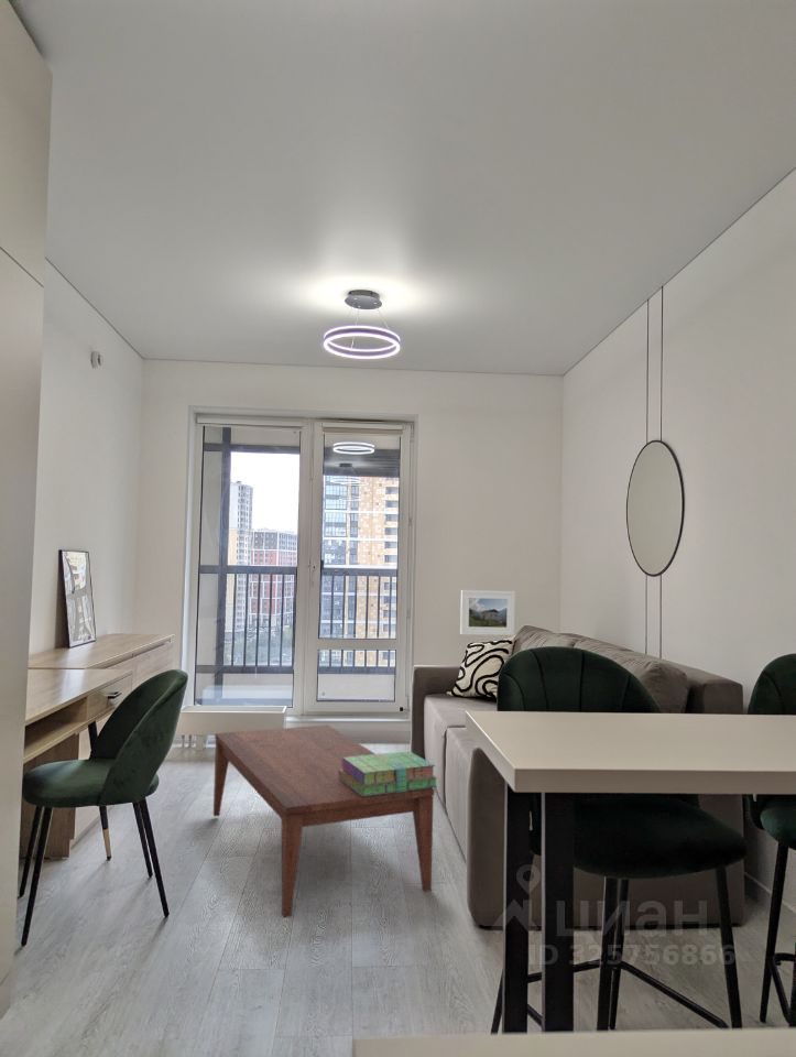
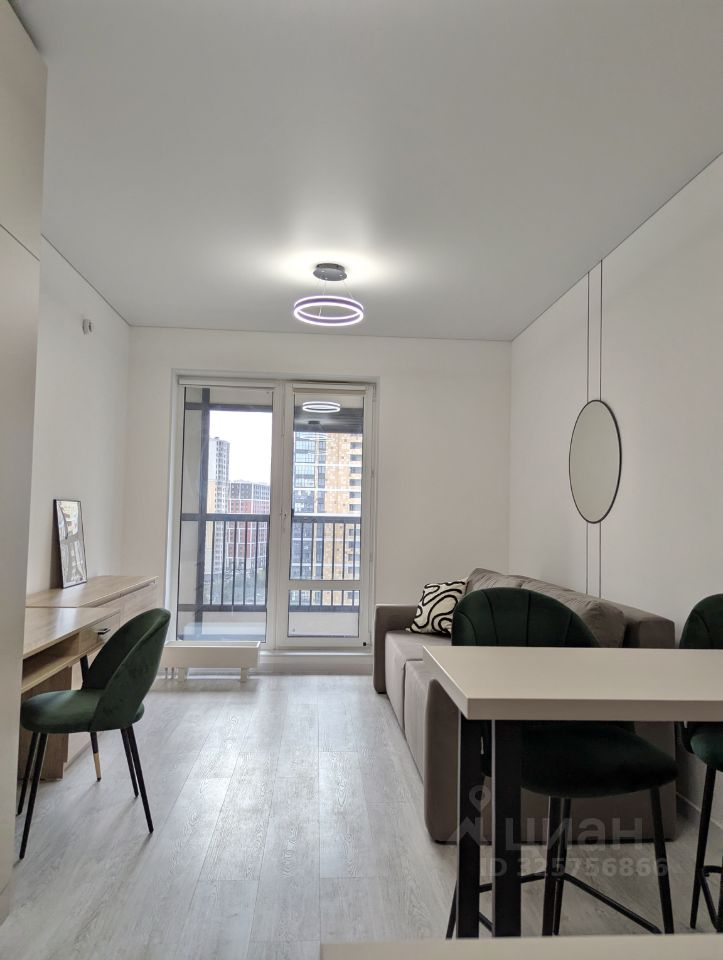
- coffee table (309, 803)
- stack of books (388, 771)
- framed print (488, 612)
